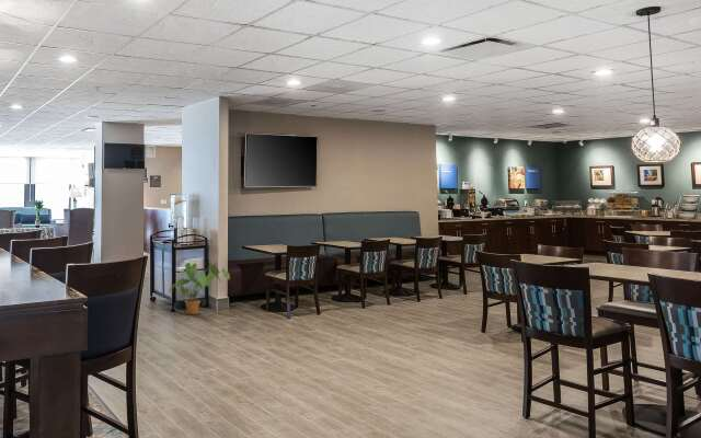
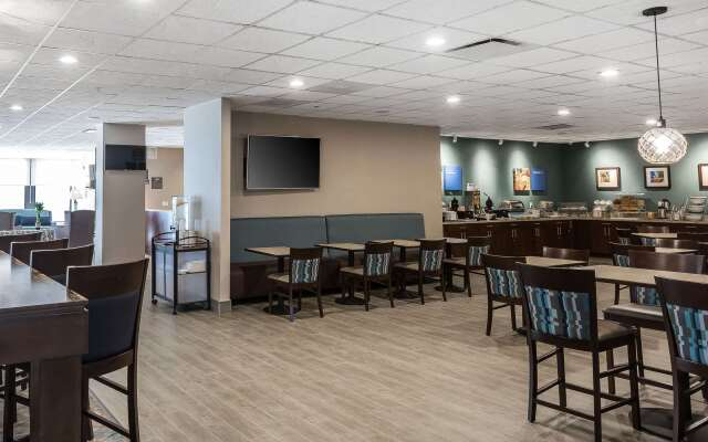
- house plant (200, 287)
